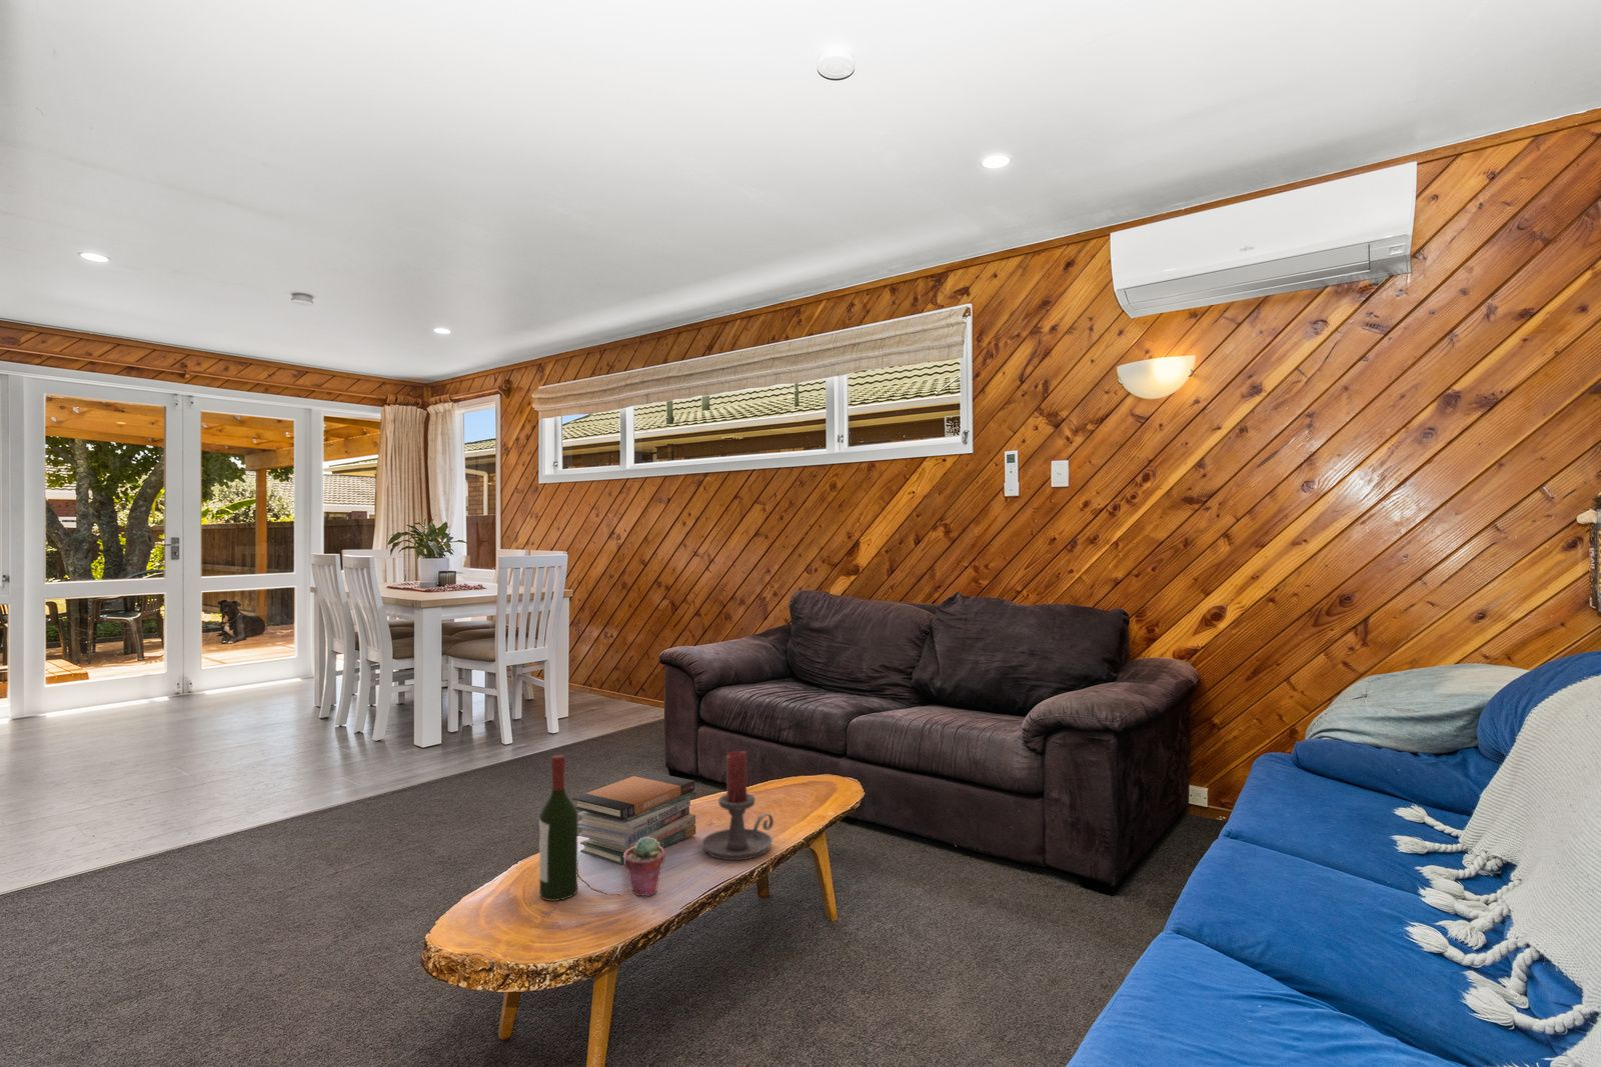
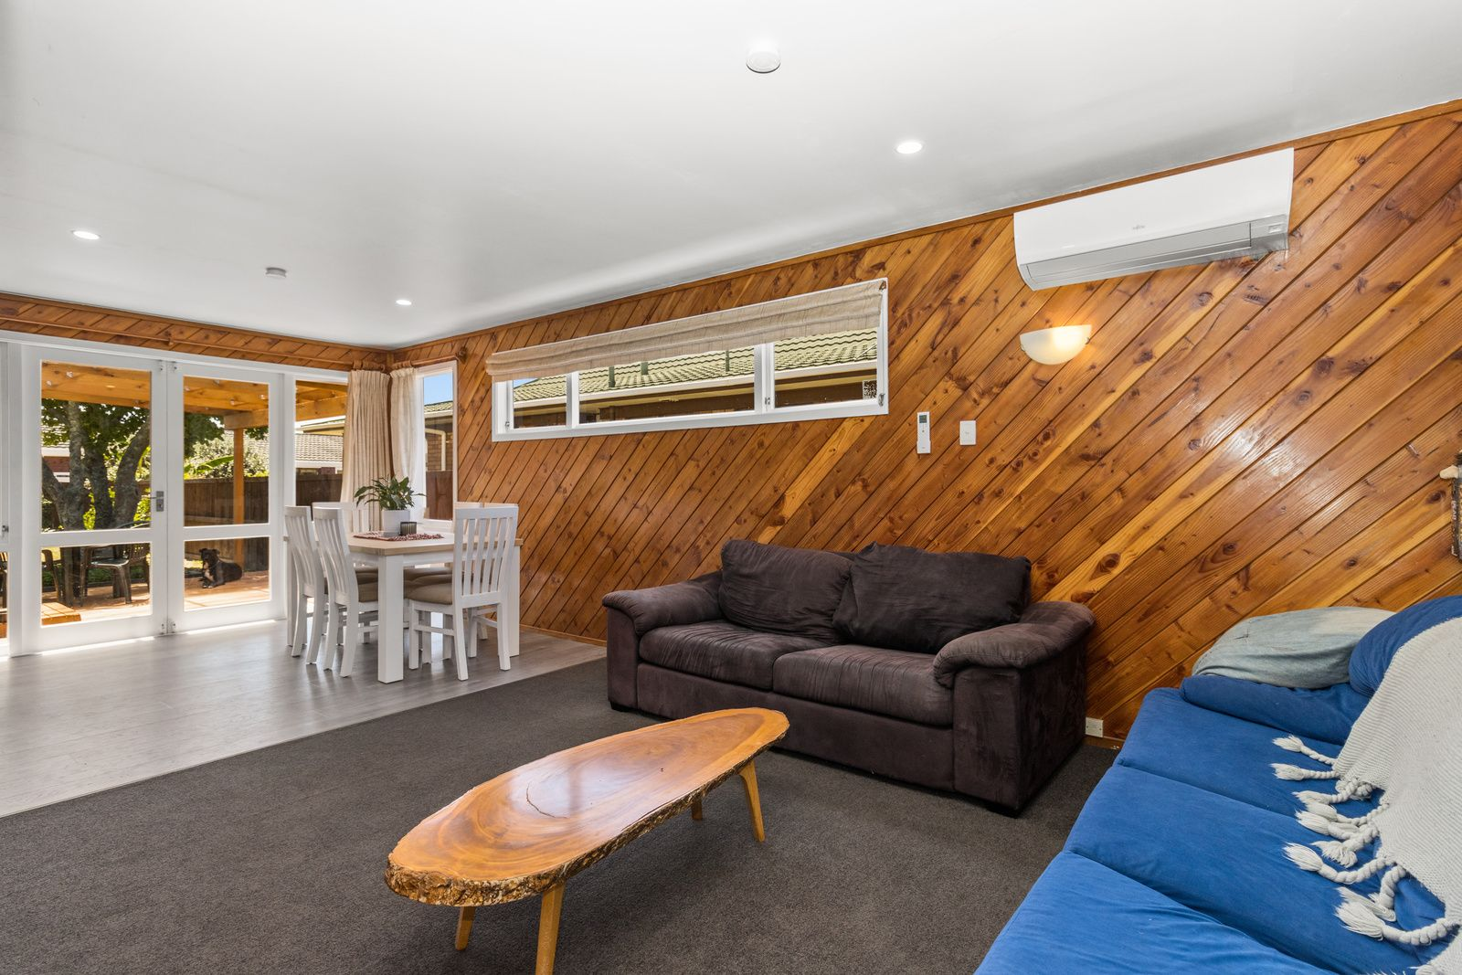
- potted succulent (644, 863)
- candle holder (743, 797)
- wine bottle (559, 824)
- book stack (636, 816)
